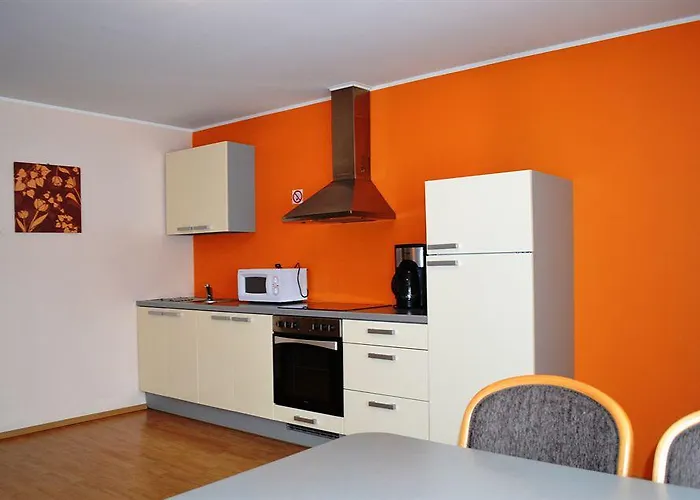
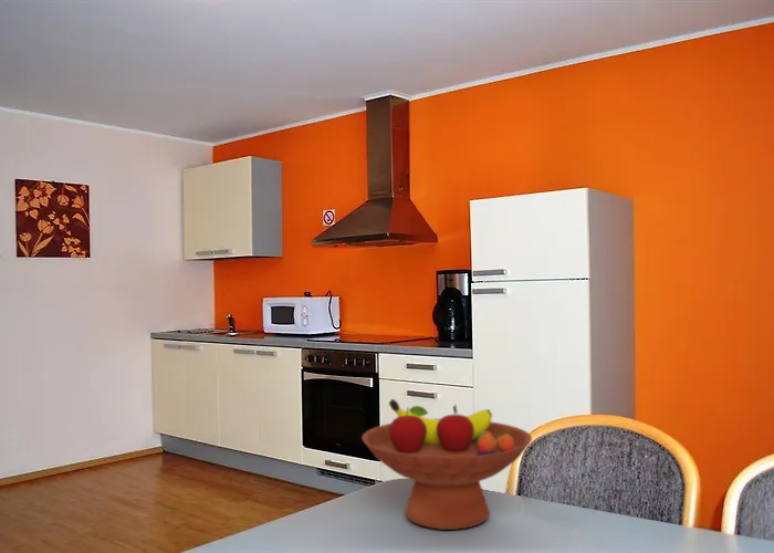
+ fruit bowl (446, 460)
